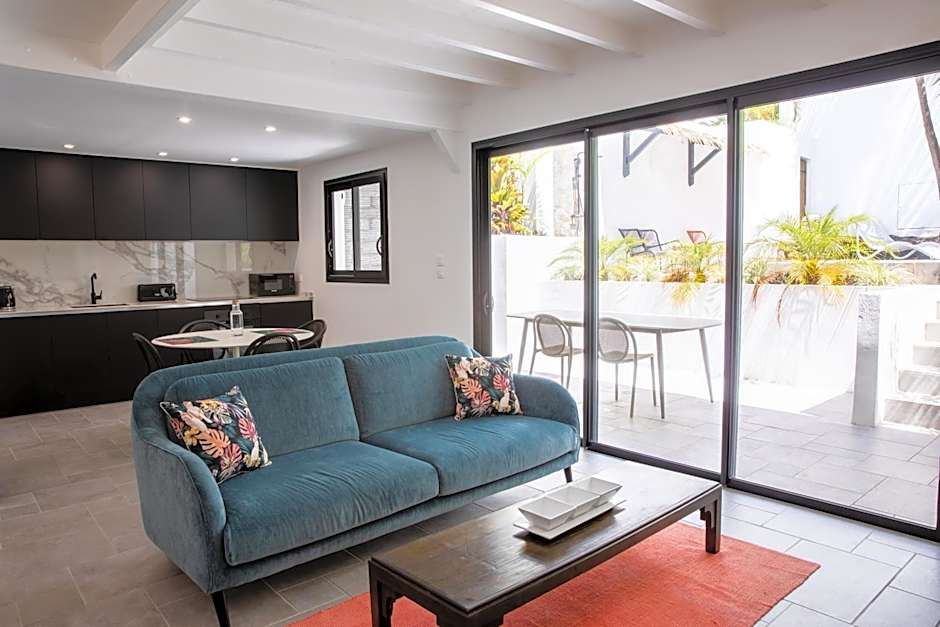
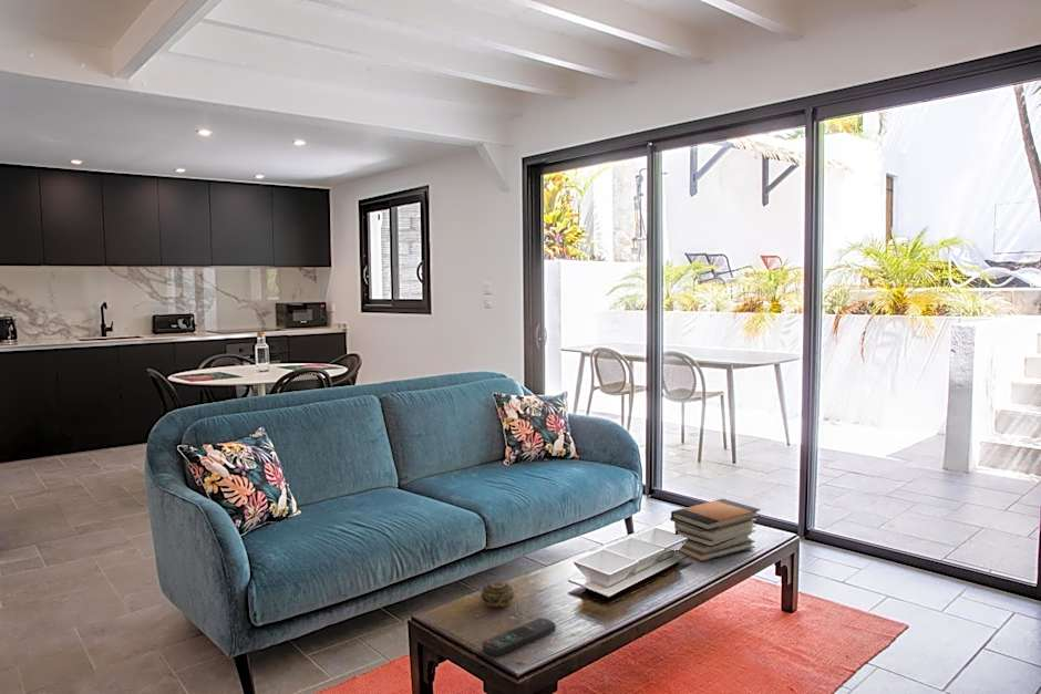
+ remote control (519, 635)
+ book stack (714, 529)
+ decorative ball (497, 593)
